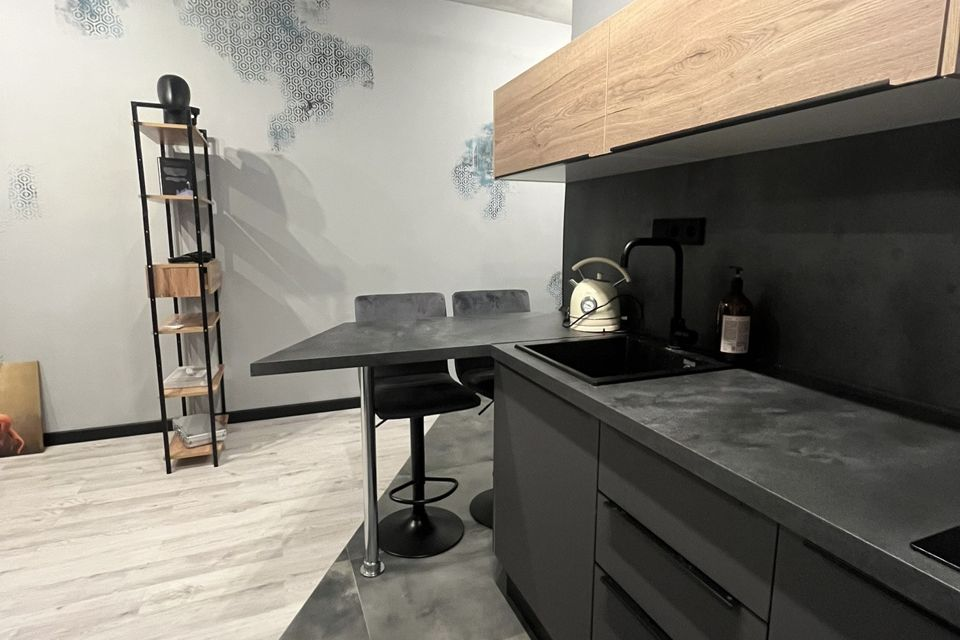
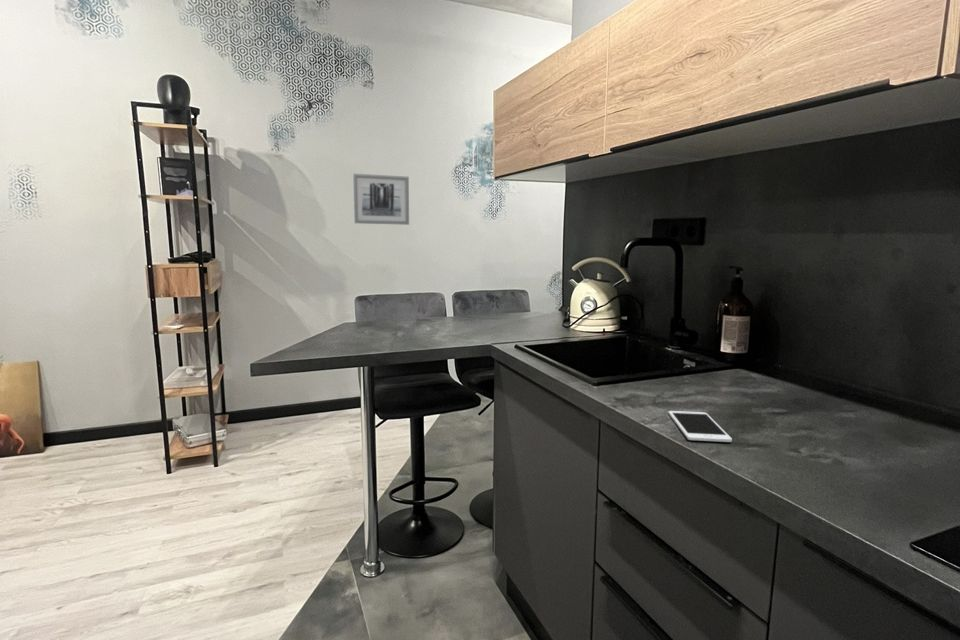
+ wall art (381, 199)
+ cell phone (697, 425)
